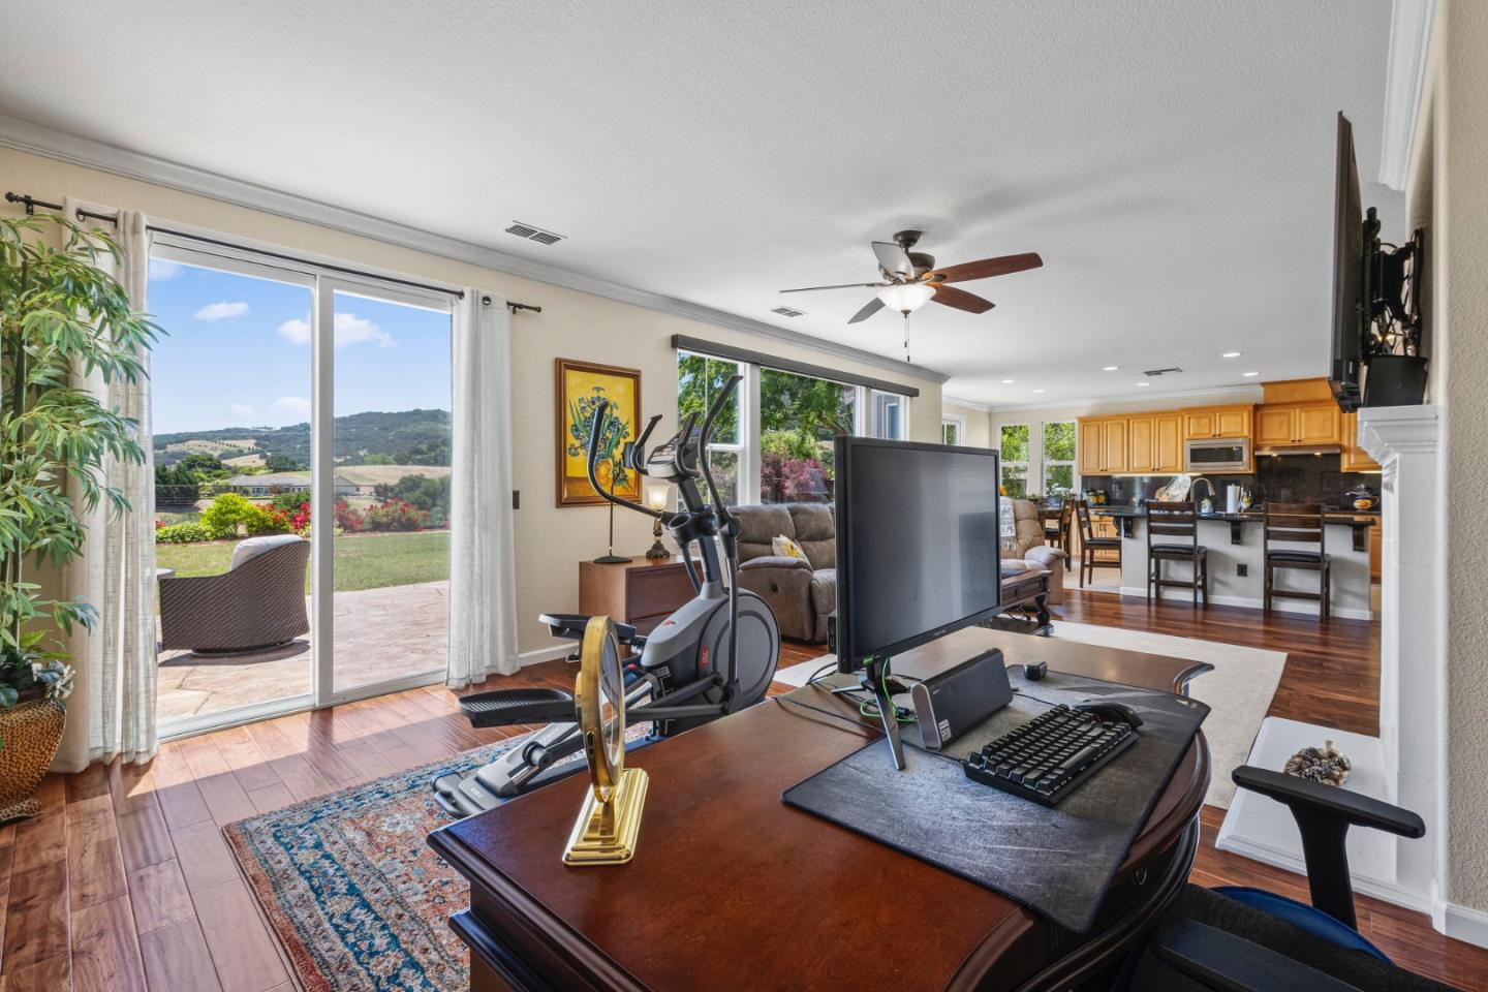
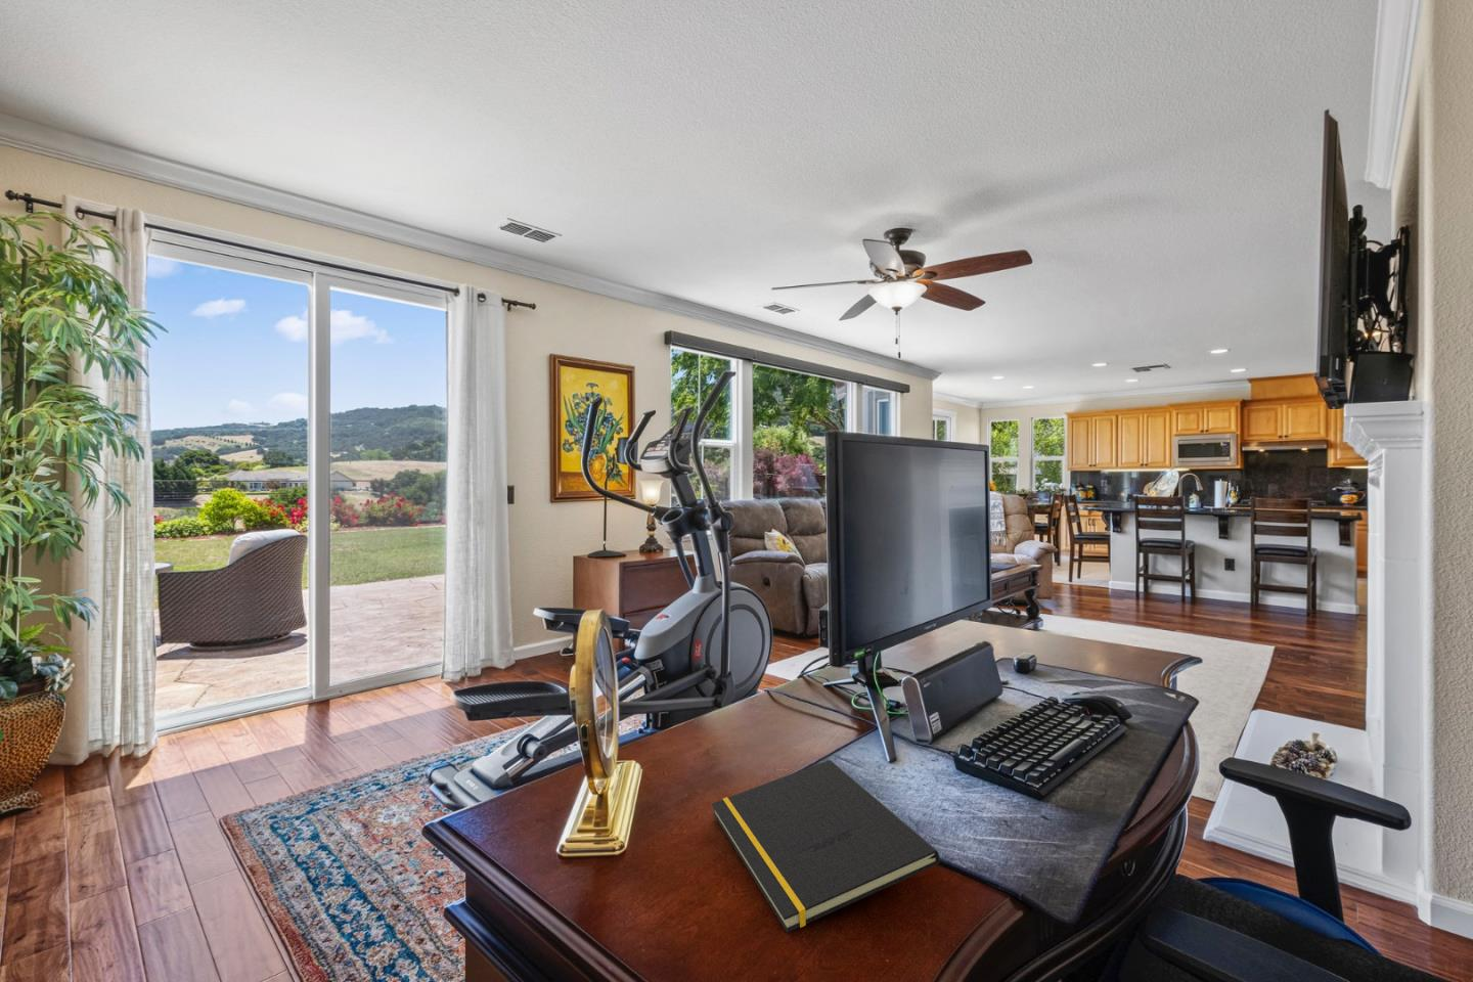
+ notepad (812, 830)
